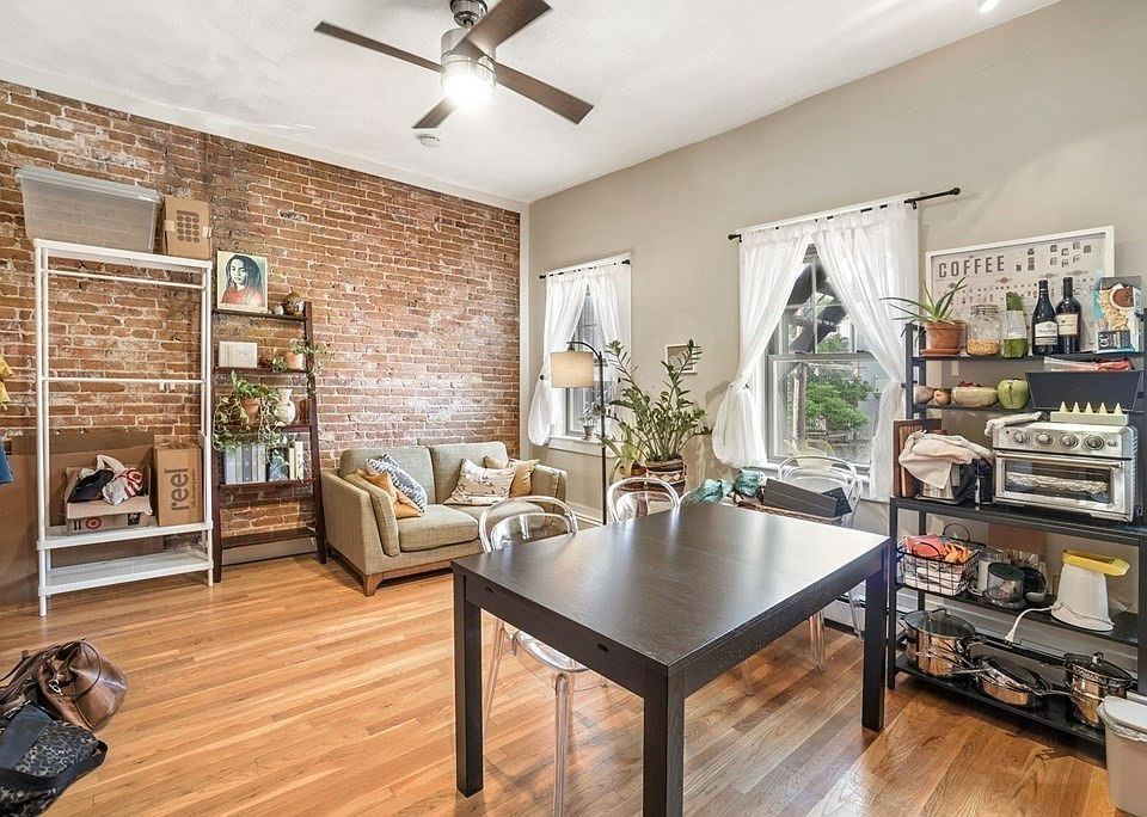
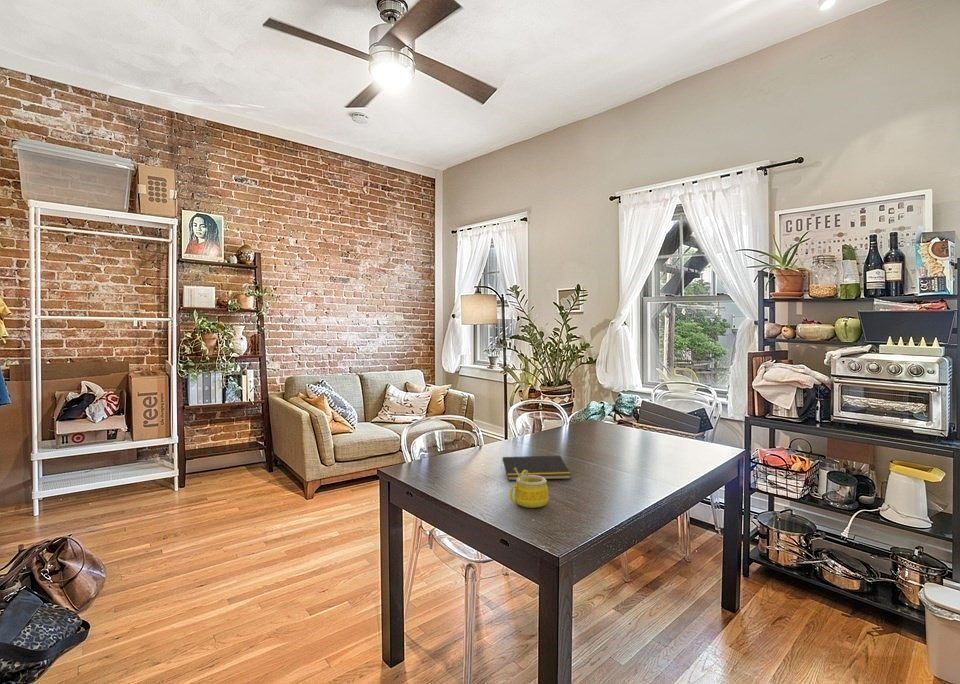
+ mug (528, 485)
+ notepad (535, 467)
